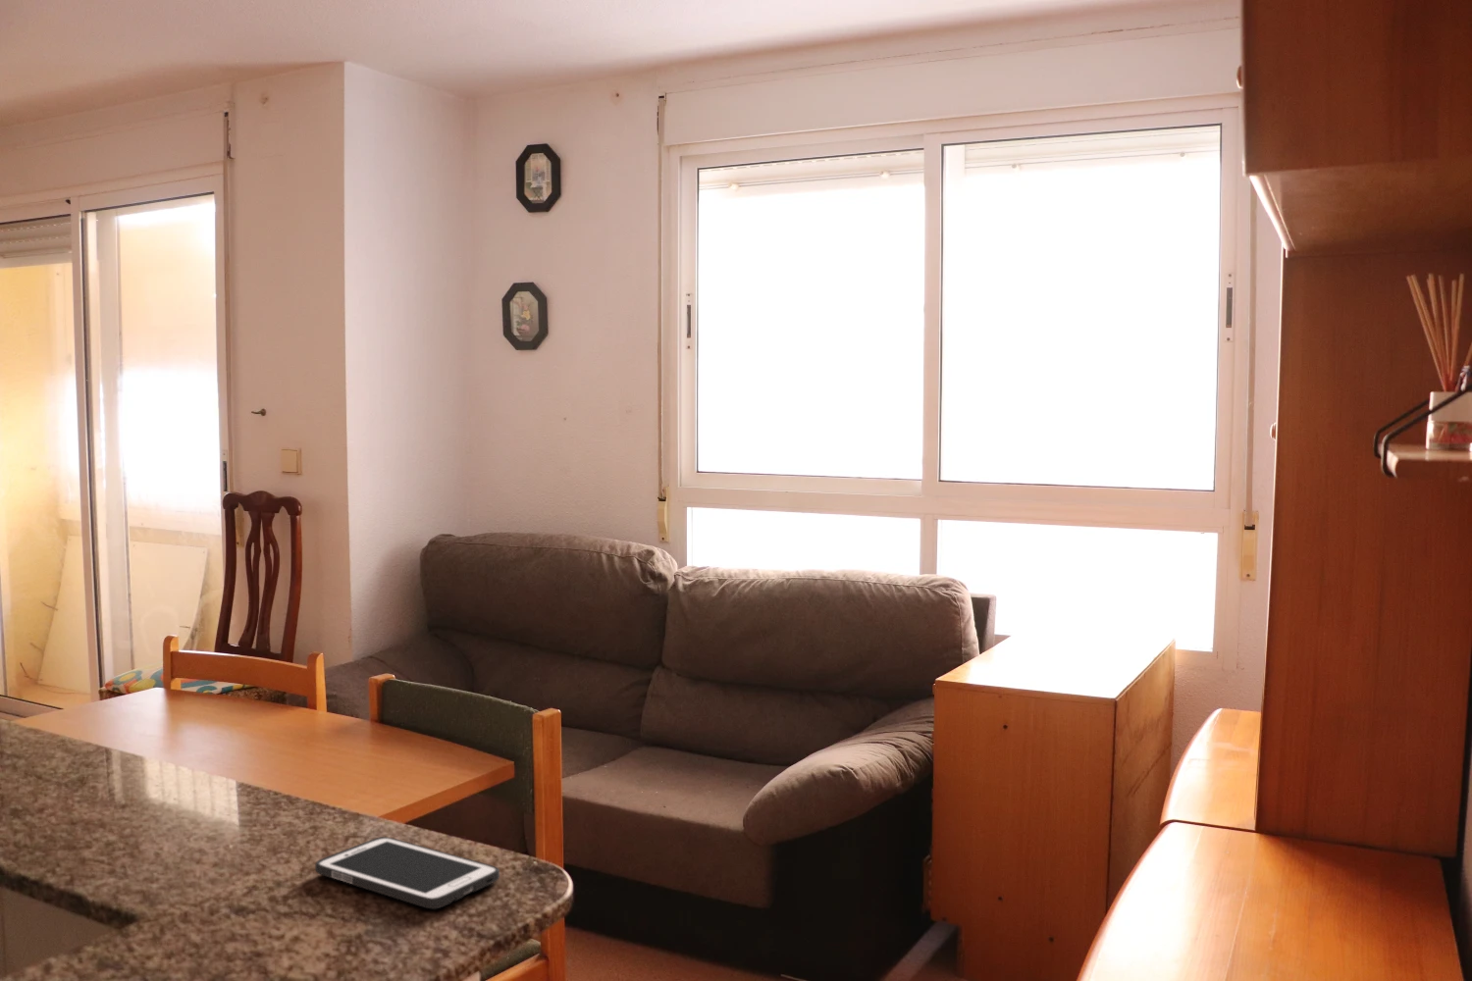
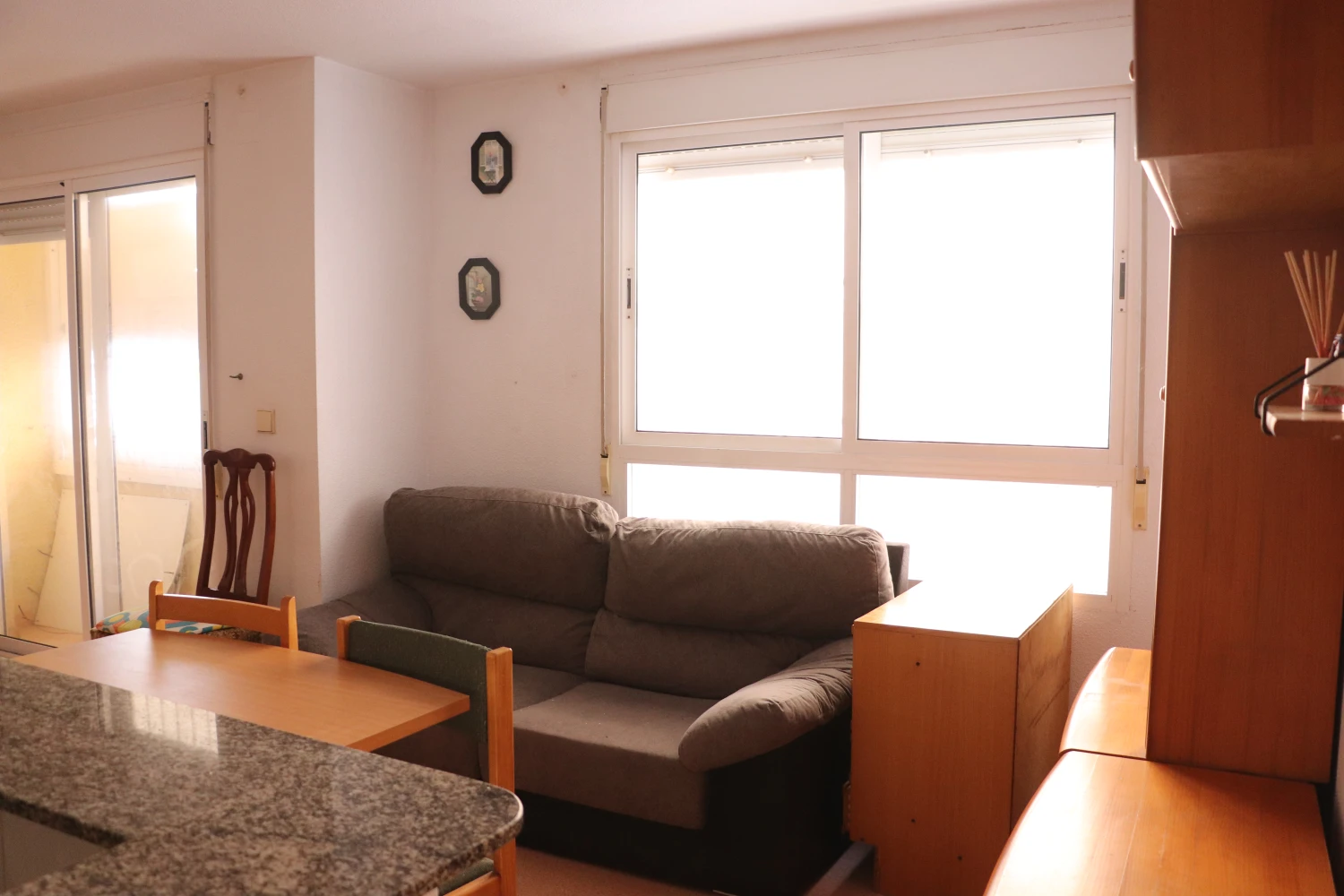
- cell phone (406, 870)
